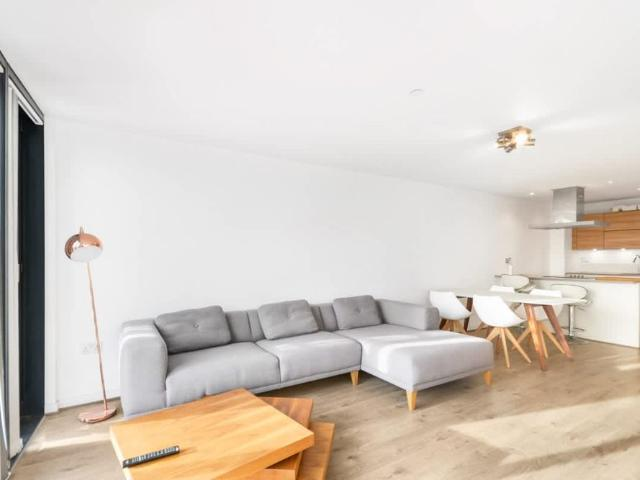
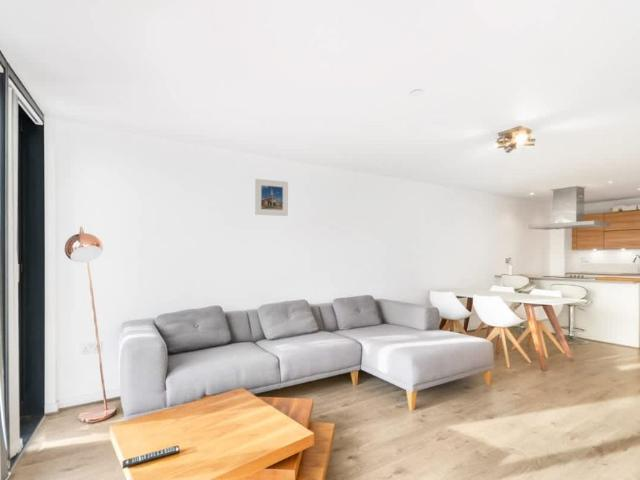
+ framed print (271, 197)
